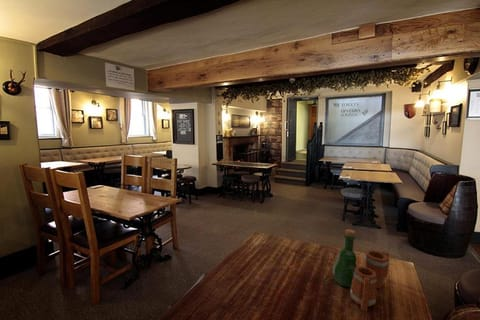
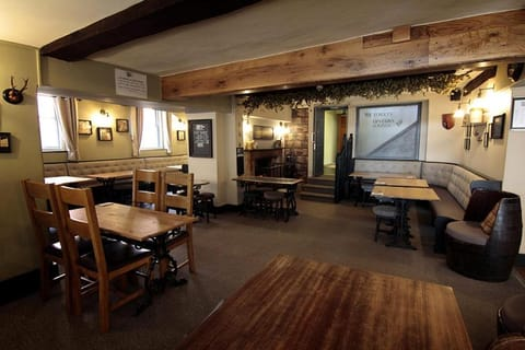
- tavern set (372, 263)
